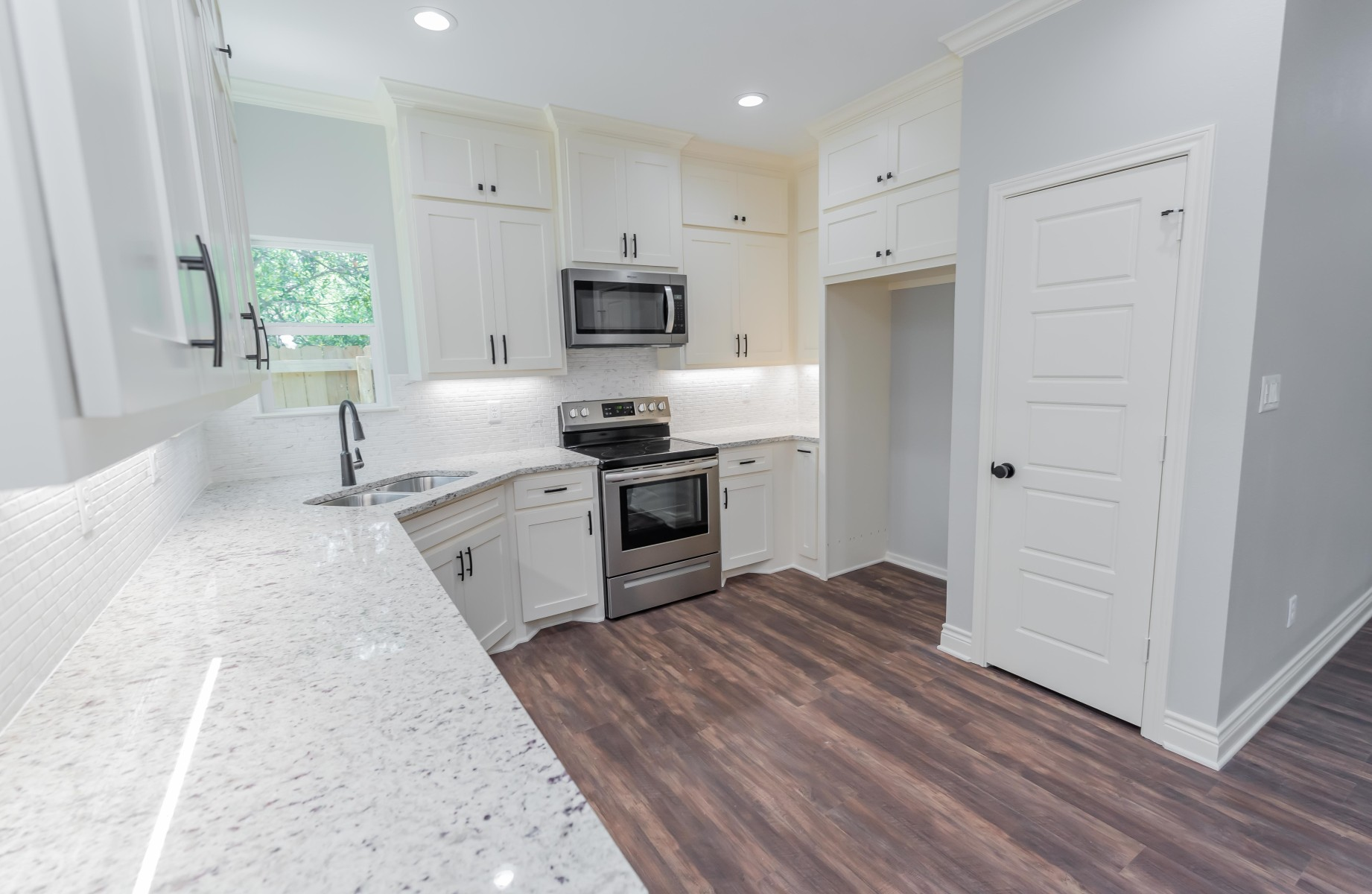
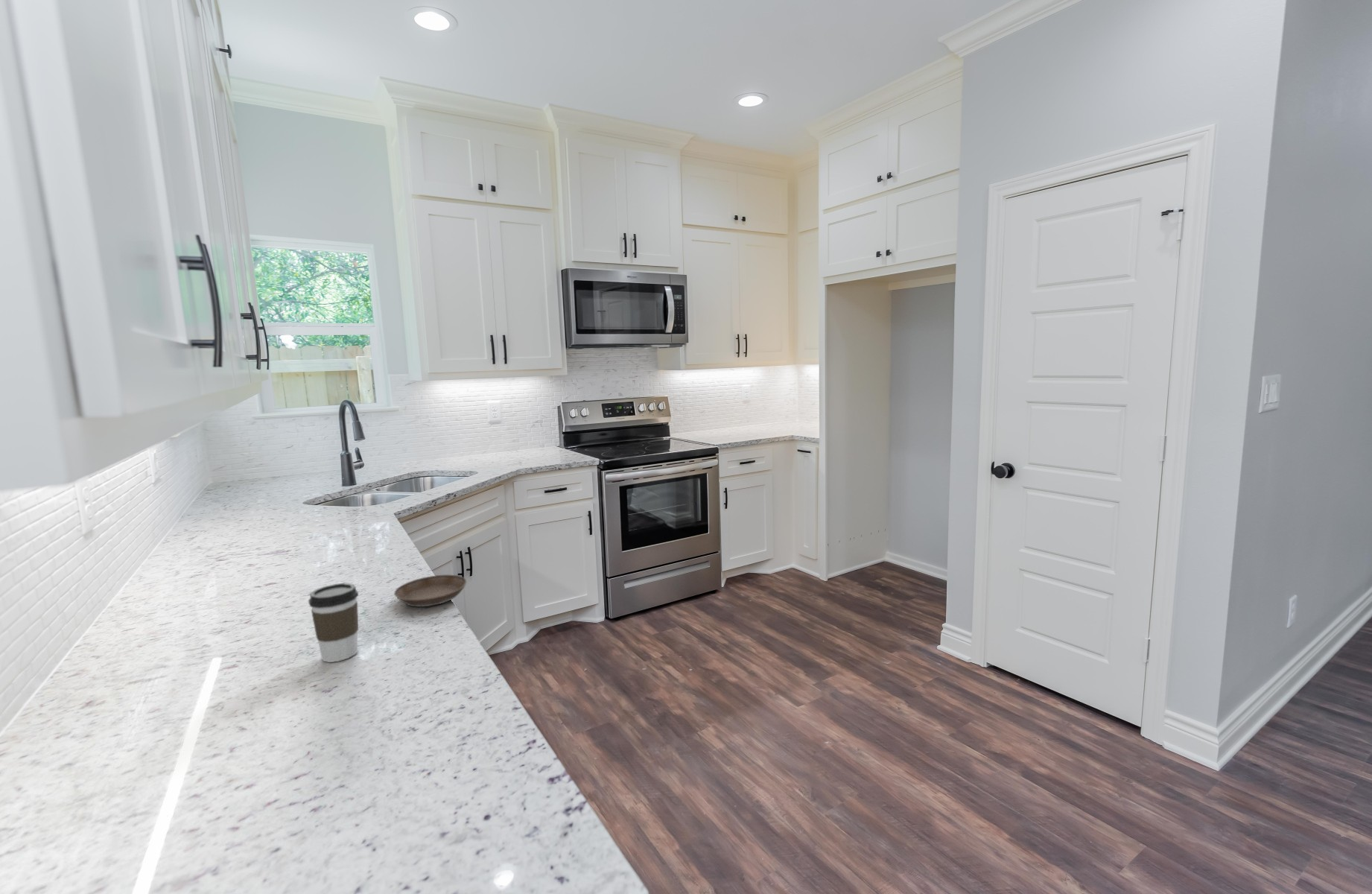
+ saucer (431, 592)
+ coffee cup (336, 622)
